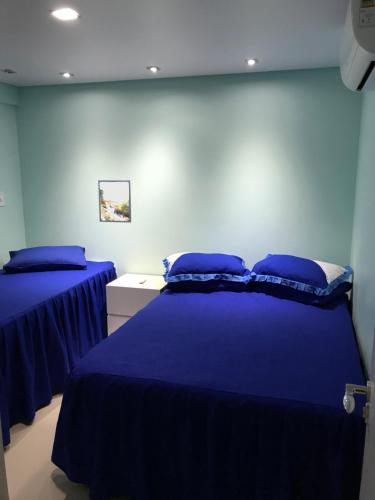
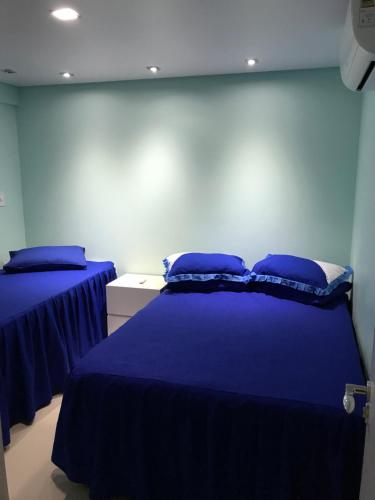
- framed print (114, 201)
